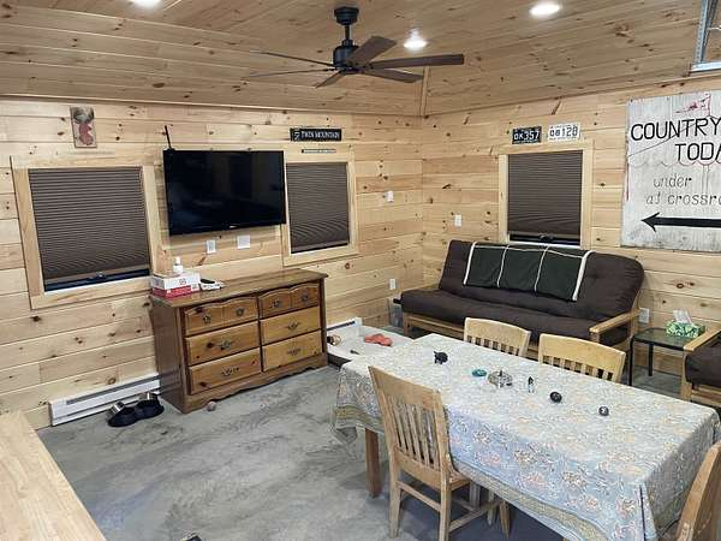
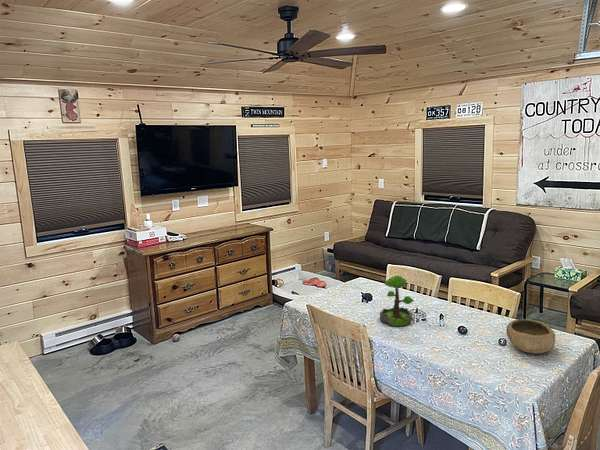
+ bowl (530, 336)
+ plant (396, 297)
